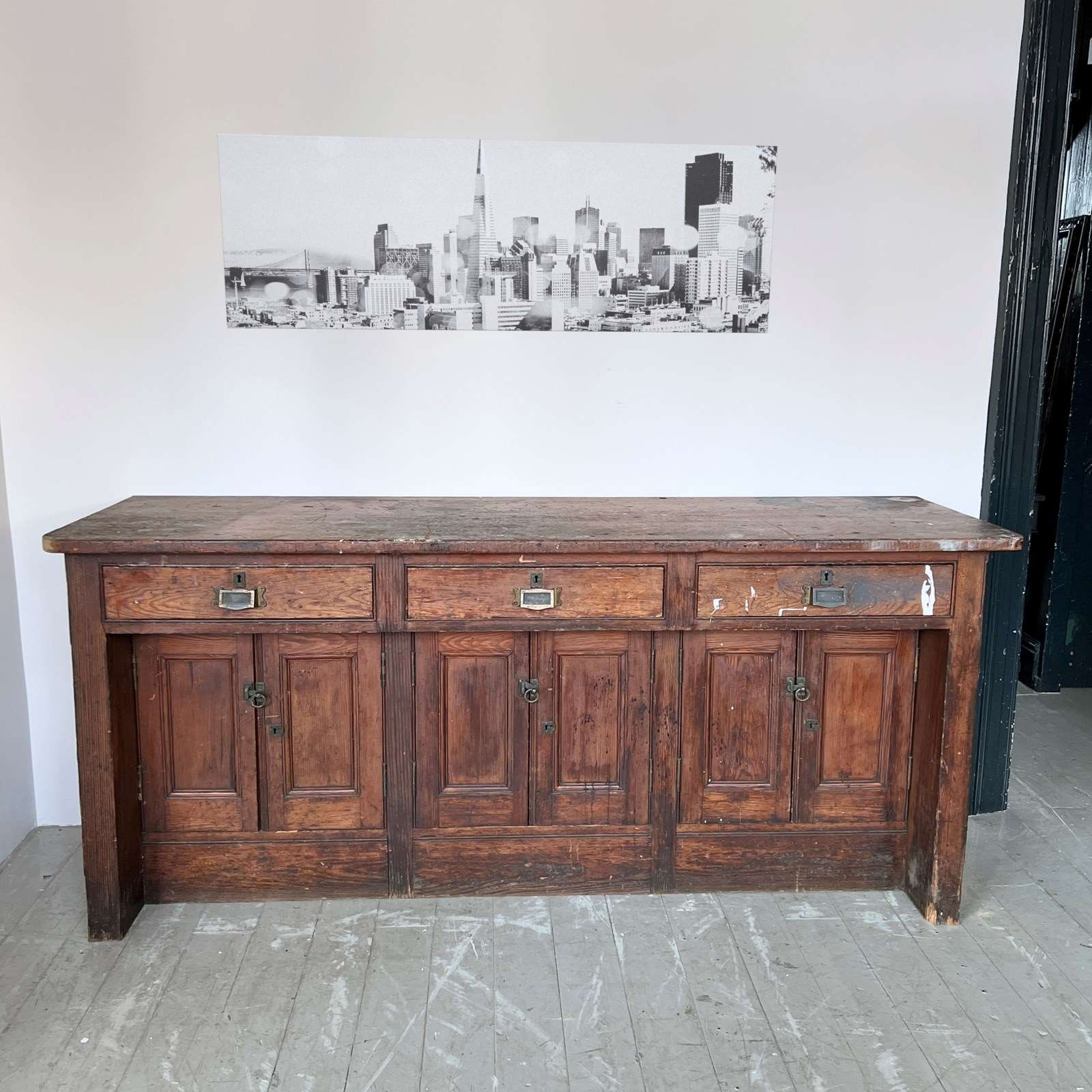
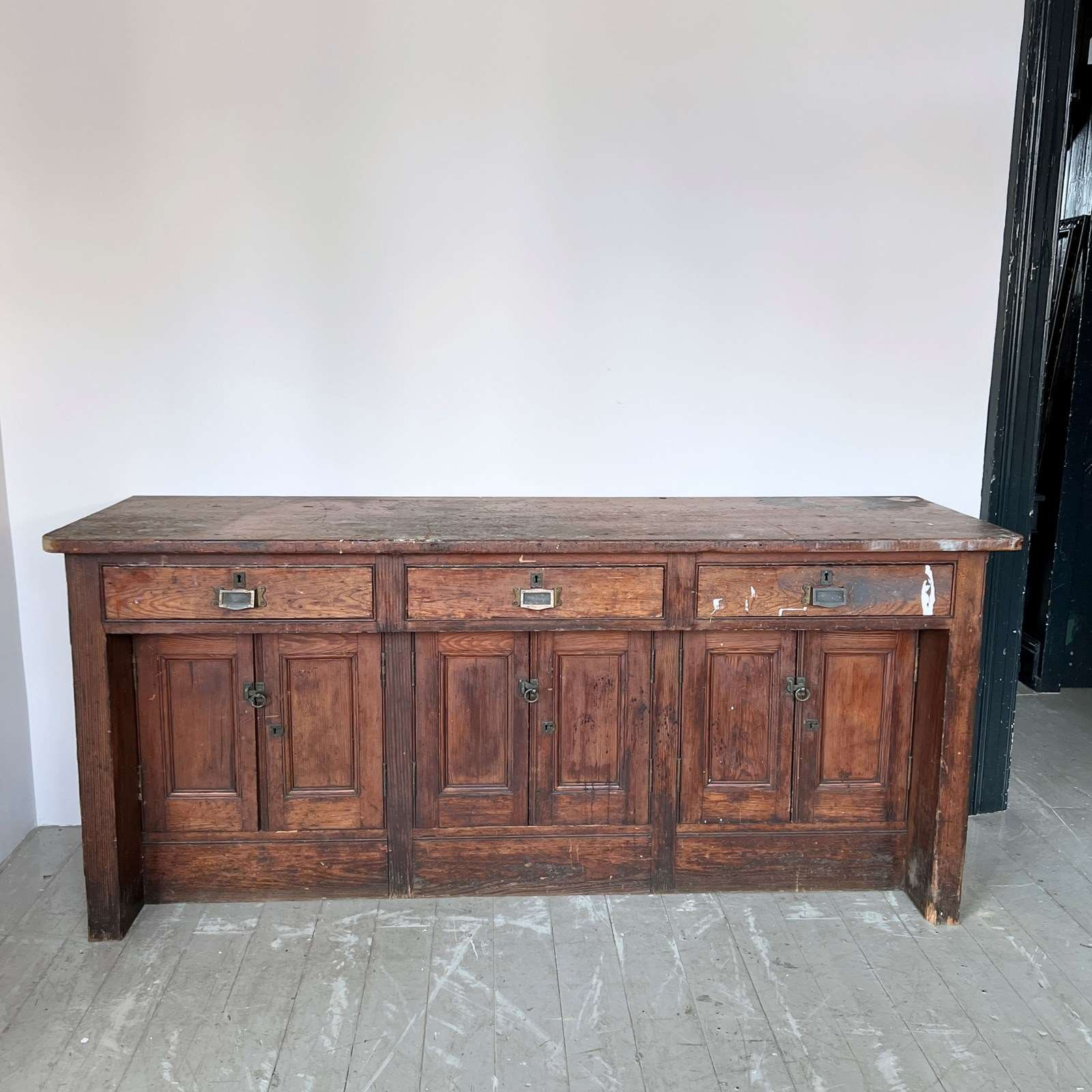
- wall art (502, 237)
